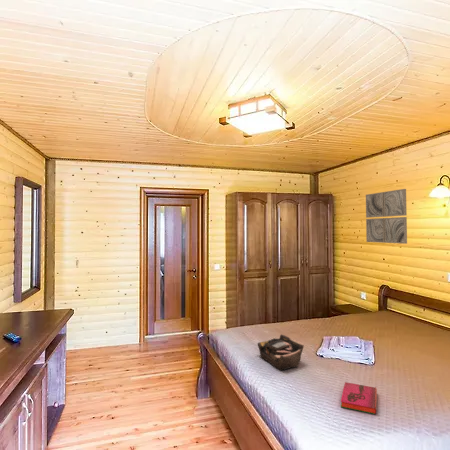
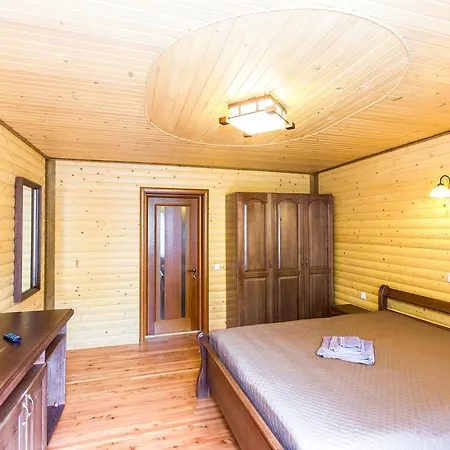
- wall art (384, 216)
- hardback book (359, 396)
- tote bag (279, 351)
